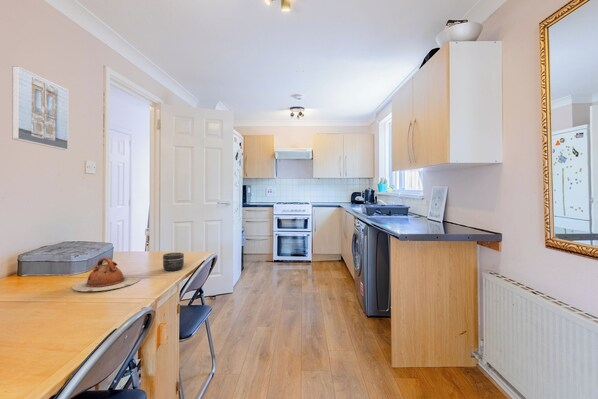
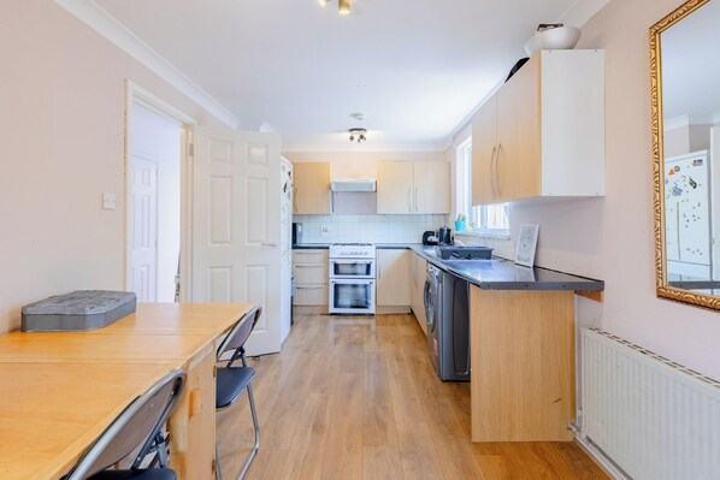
- teapot (108, 269)
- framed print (42, 112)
- jar (173, 261)
